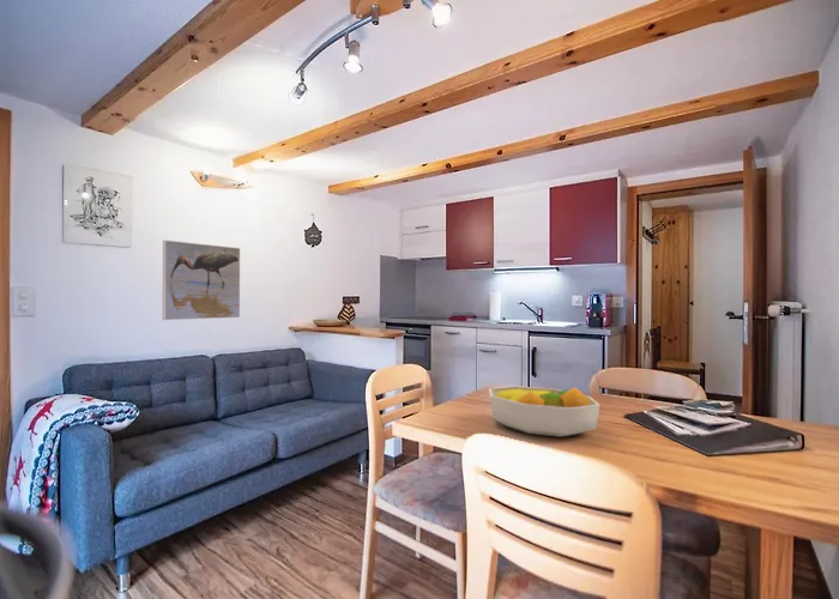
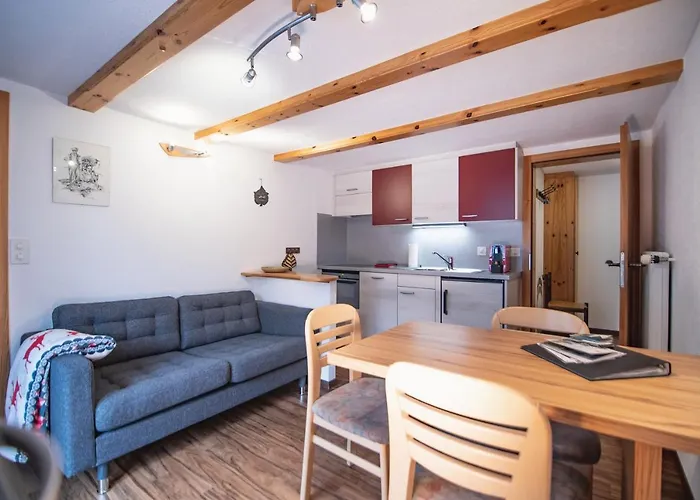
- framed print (204, 282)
- fruit bowl (539, 404)
